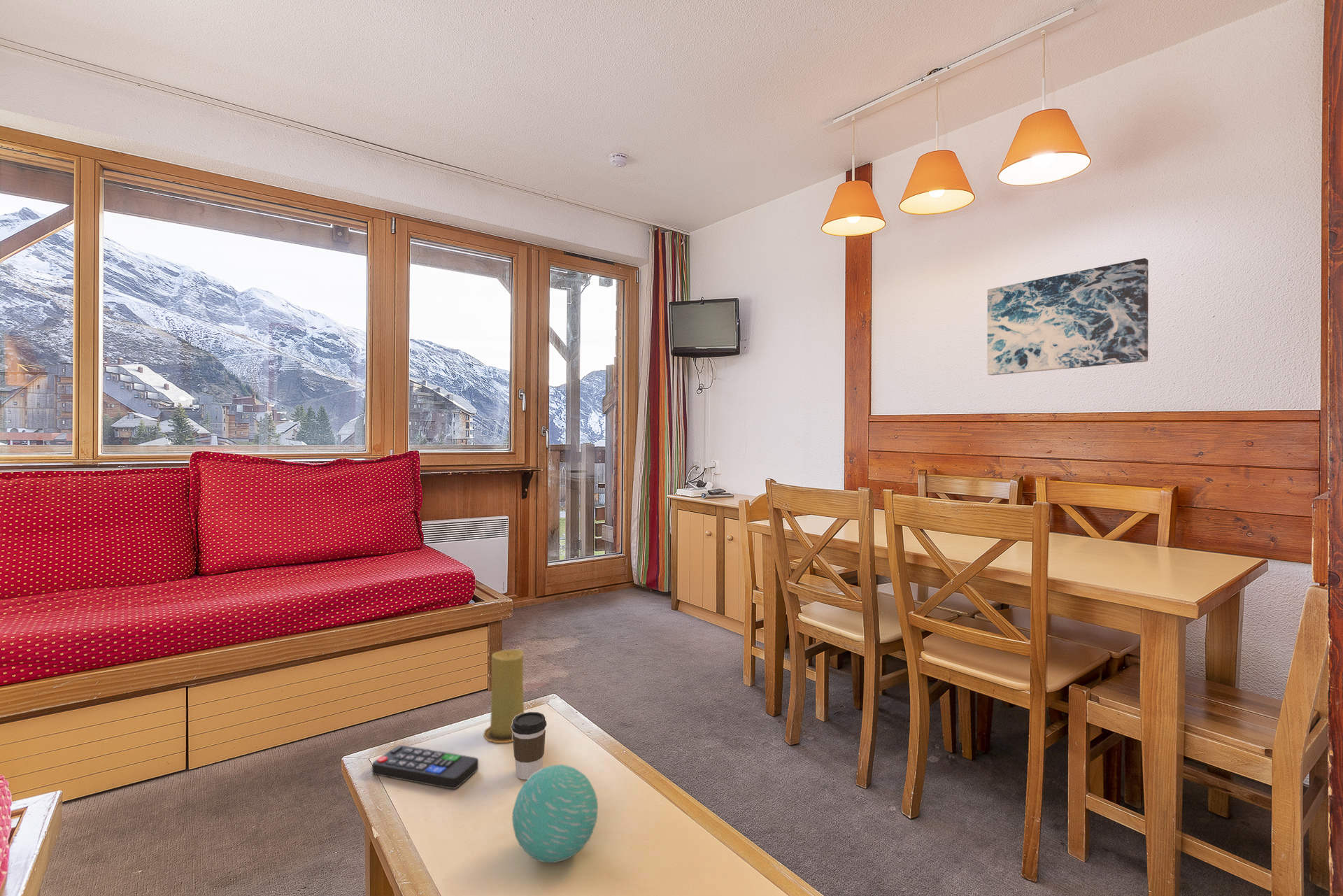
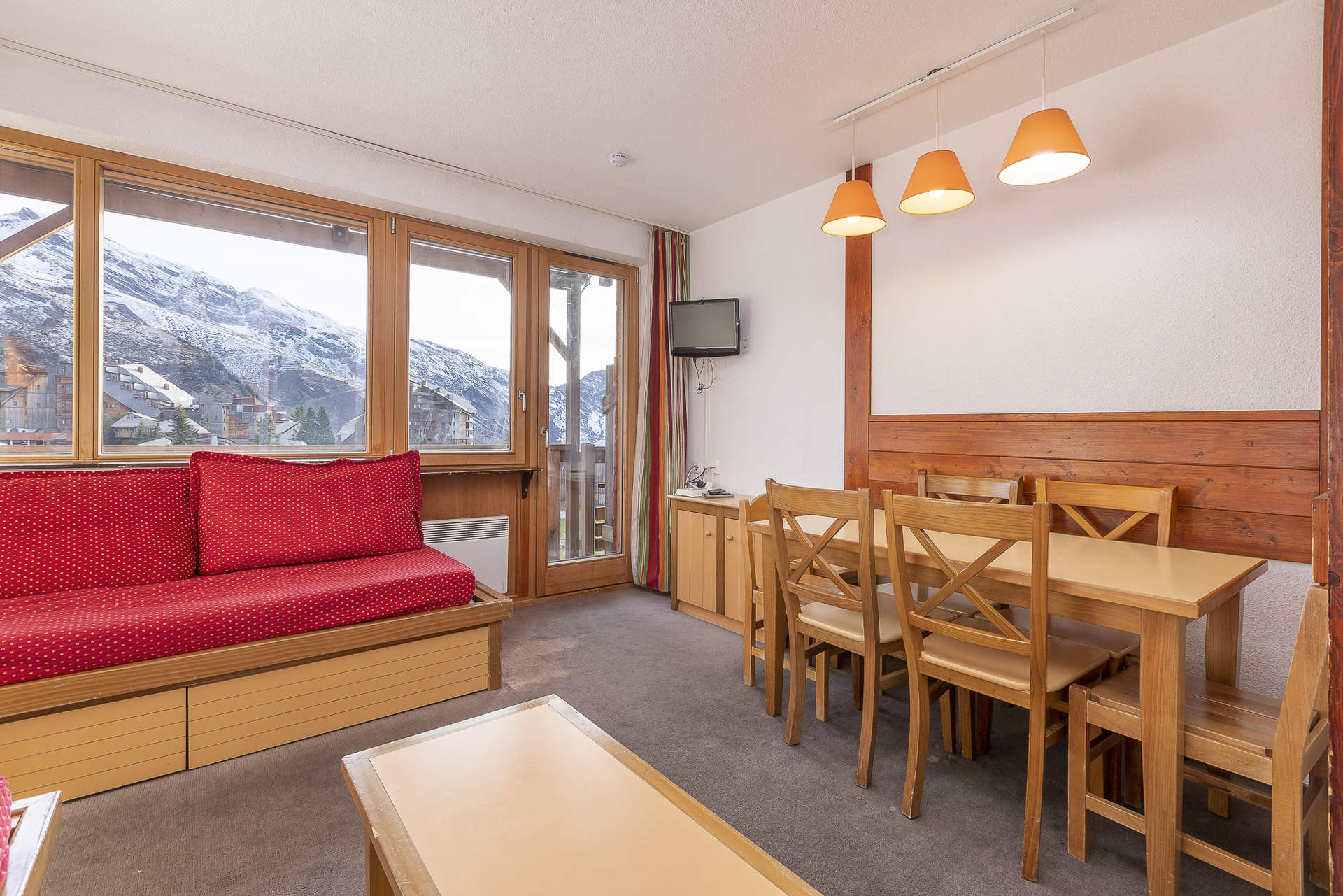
- candle (507, 692)
- wall art (1060, 322)
- coffee cup (529, 746)
- decorative ball (555, 811)
- remote control (425, 765)
